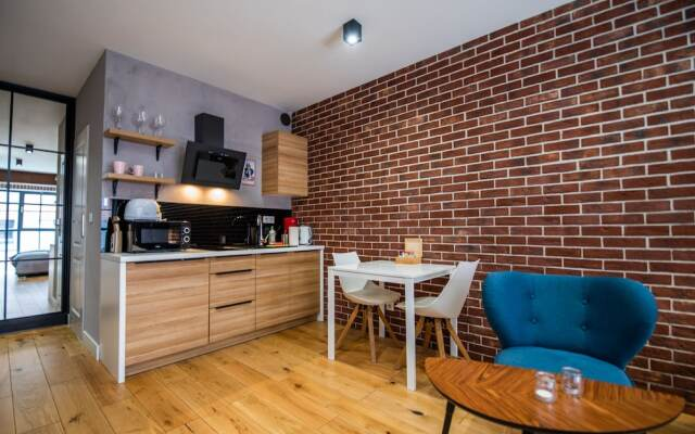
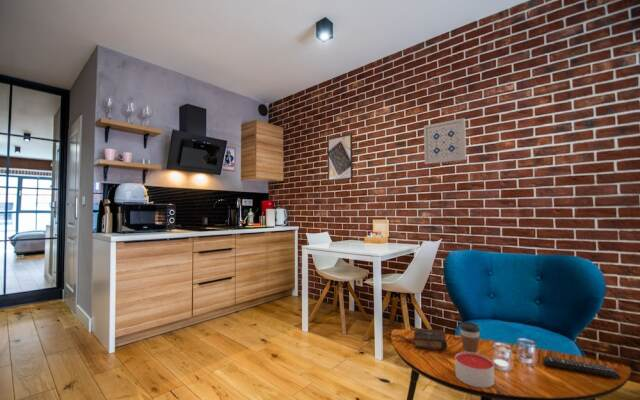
+ candle (474, 368)
+ coffee cup (470, 339)
+ wall art (444, 142)
+ book (417, 336)
+ remote control (579, 366)
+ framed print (339, 158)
